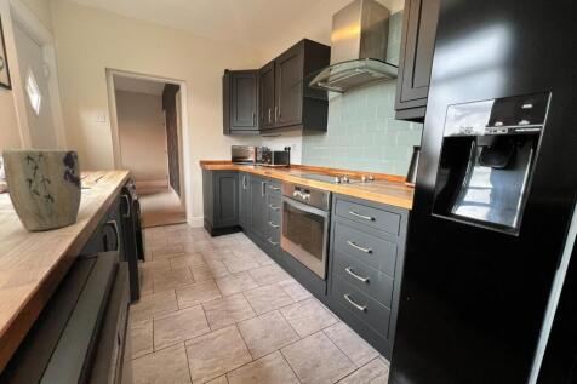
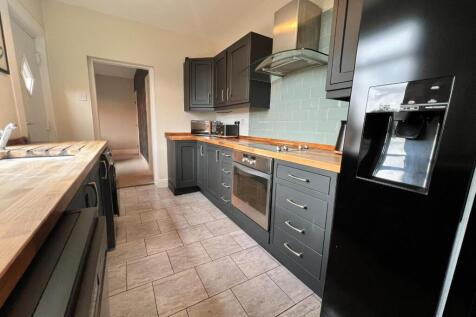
- plant pot (47, 188)
